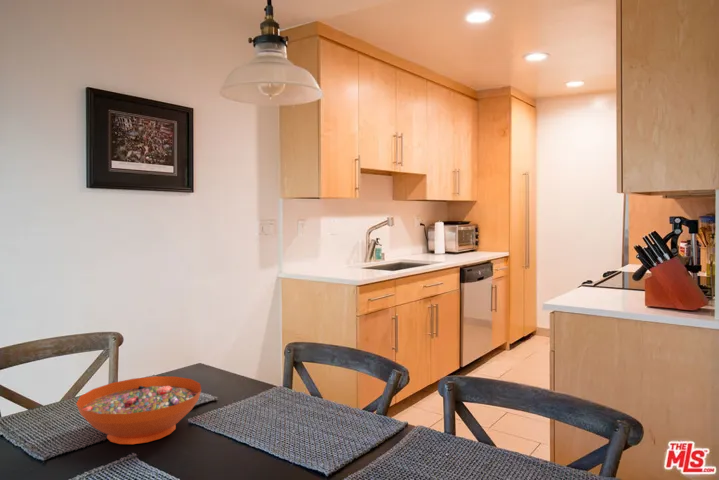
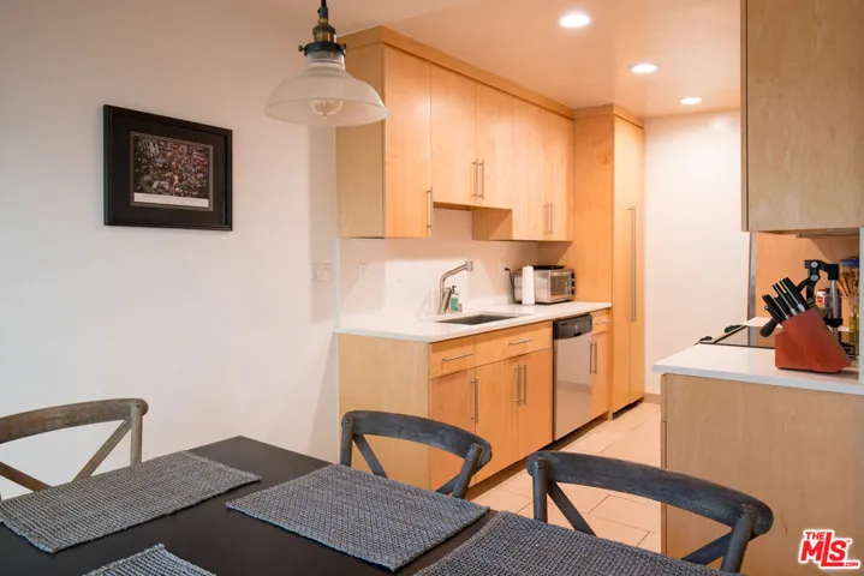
- decorative bowl (142, 411)
